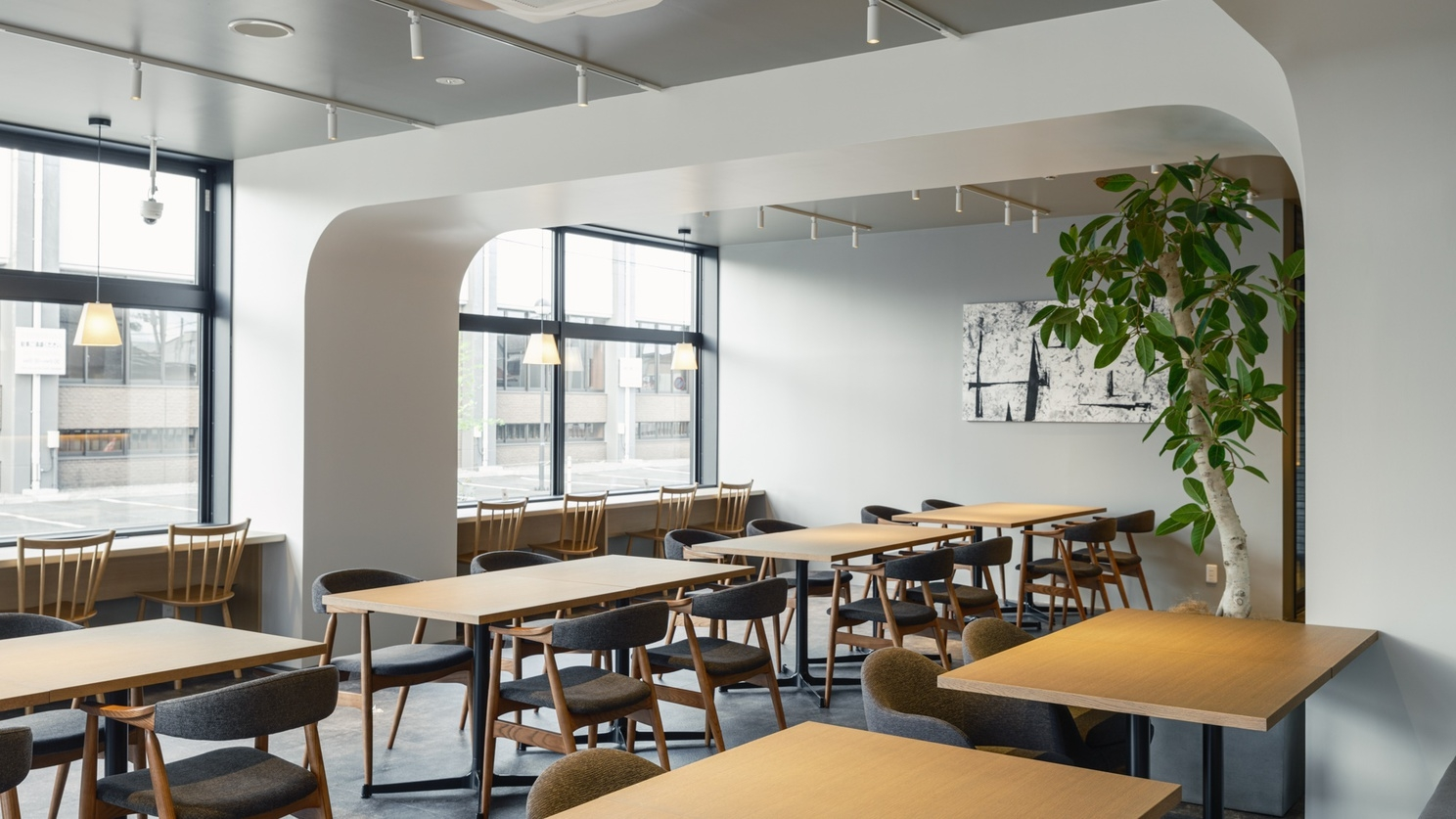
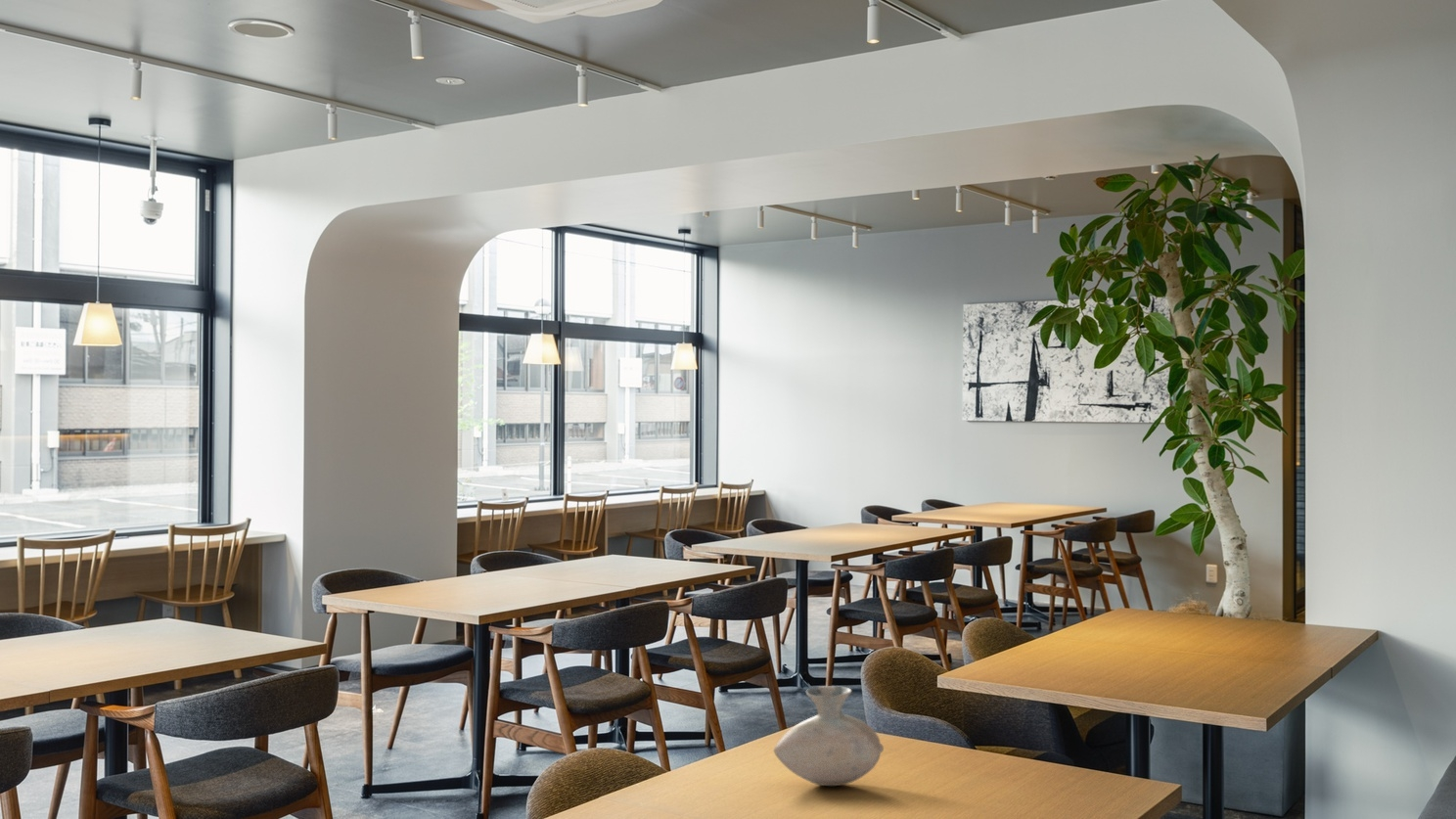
+ vase (828, 736)
